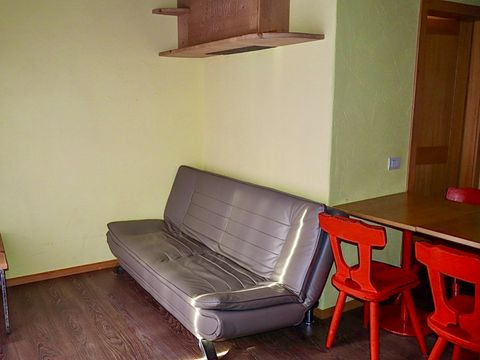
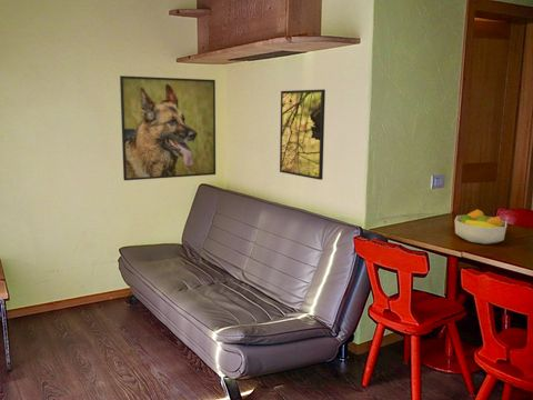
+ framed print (301, 133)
+ fruit bowl (480, 226)
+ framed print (170, 128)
